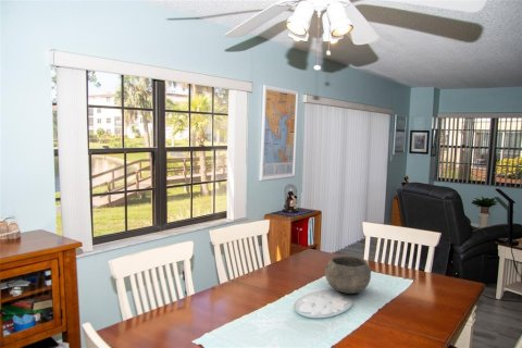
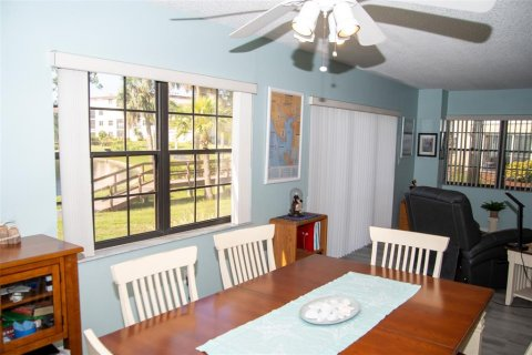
- bowl (348, 275)
